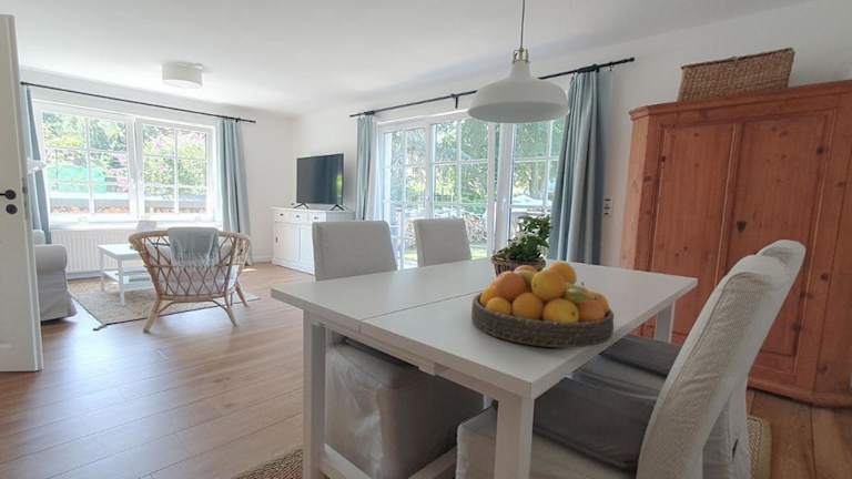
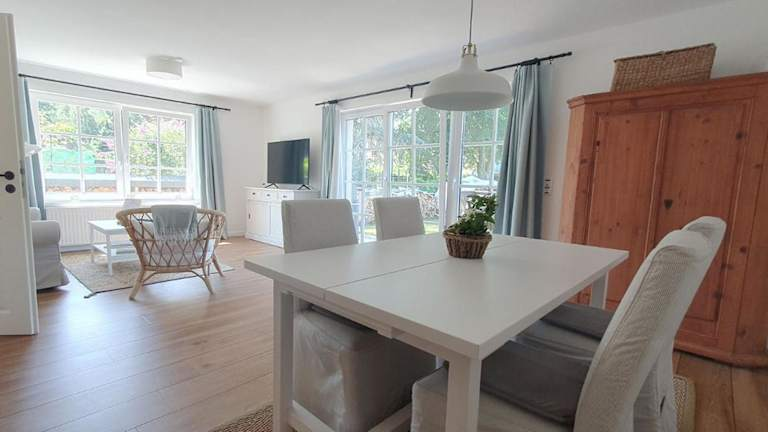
- fruit bowl (540, 294)
